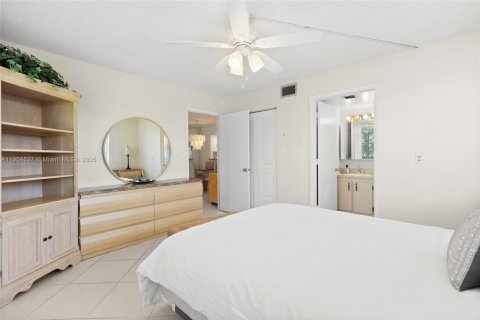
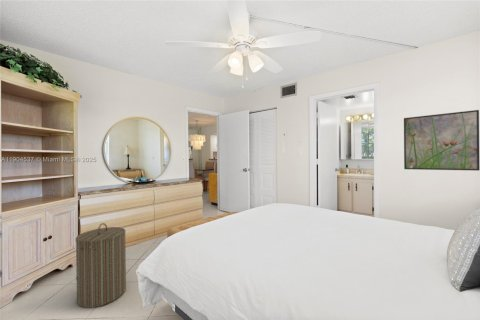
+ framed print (438, 142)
+ laundry hamper (102, 259)
